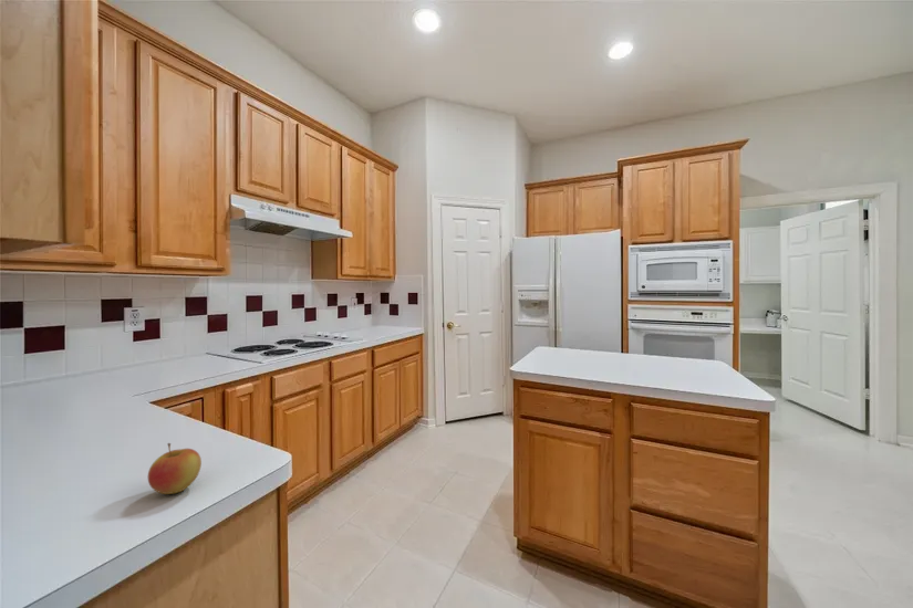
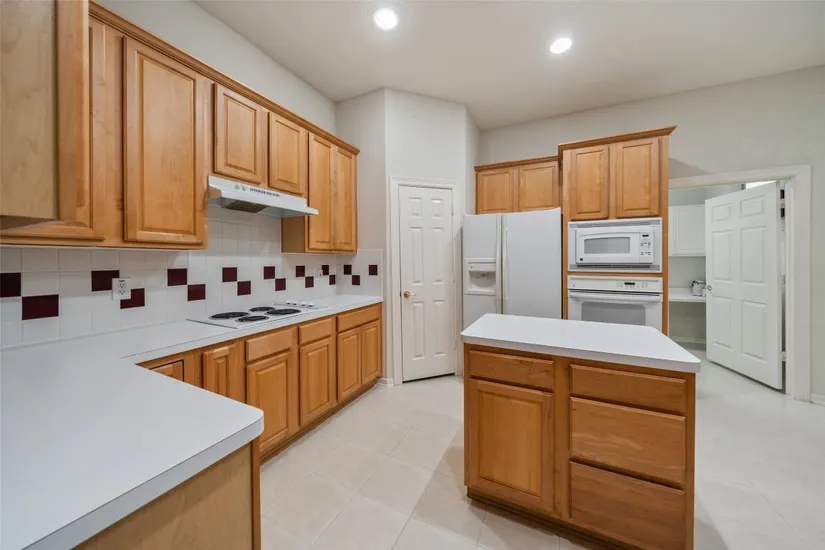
- apple (175, 467)
